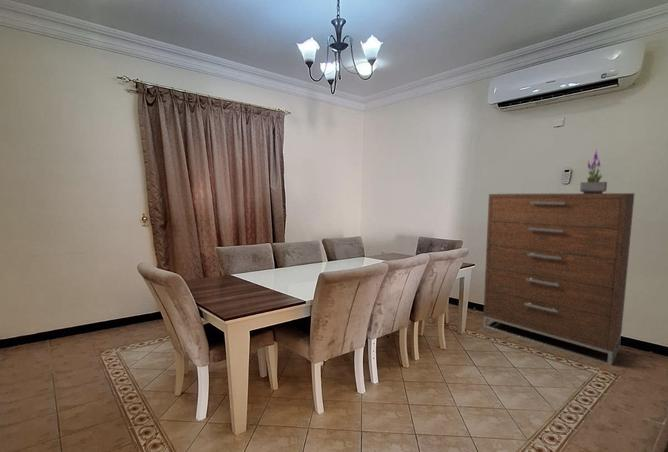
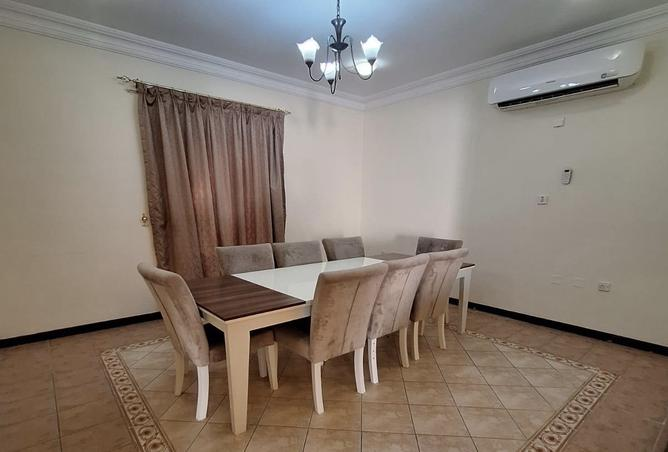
- dresser (551, 267)
- potted plant (594, 171)
